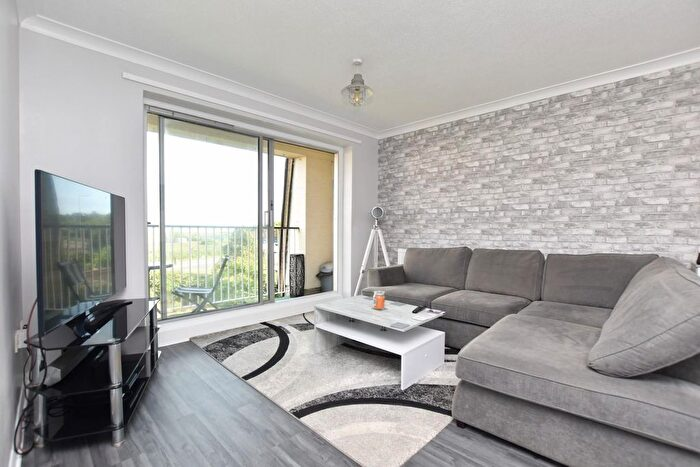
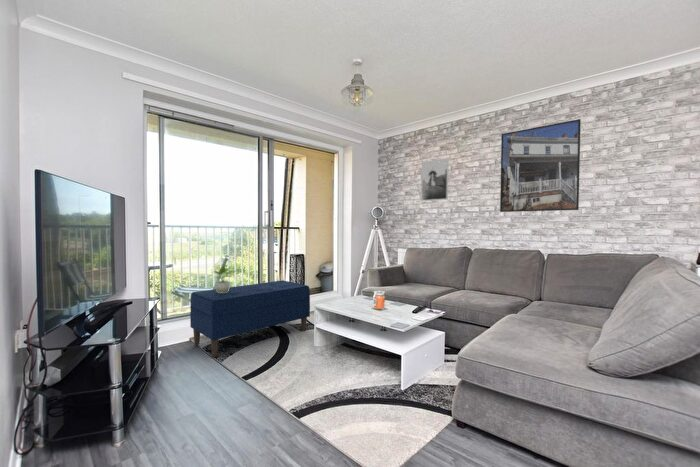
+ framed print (537, 169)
+ potted plant (224, 277)
+ bench (253, 312)
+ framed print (434, 180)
